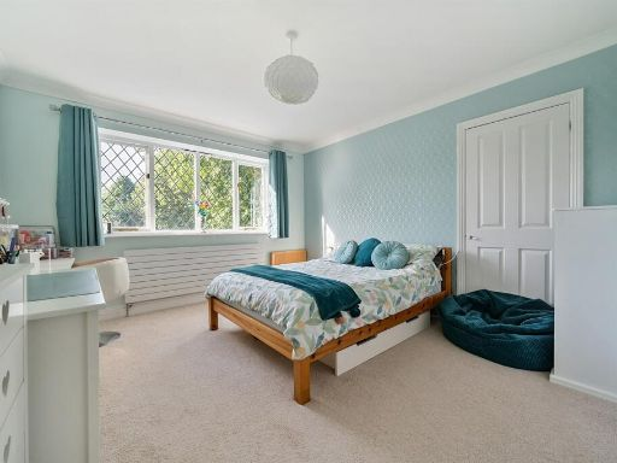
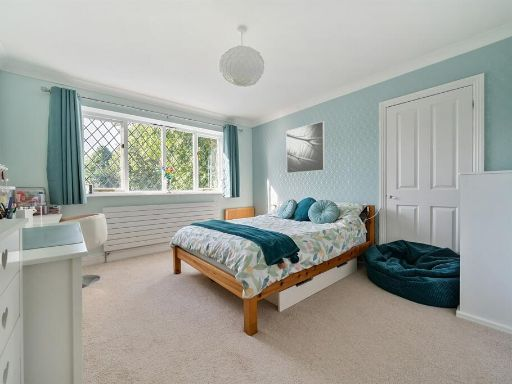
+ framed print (304, 149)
